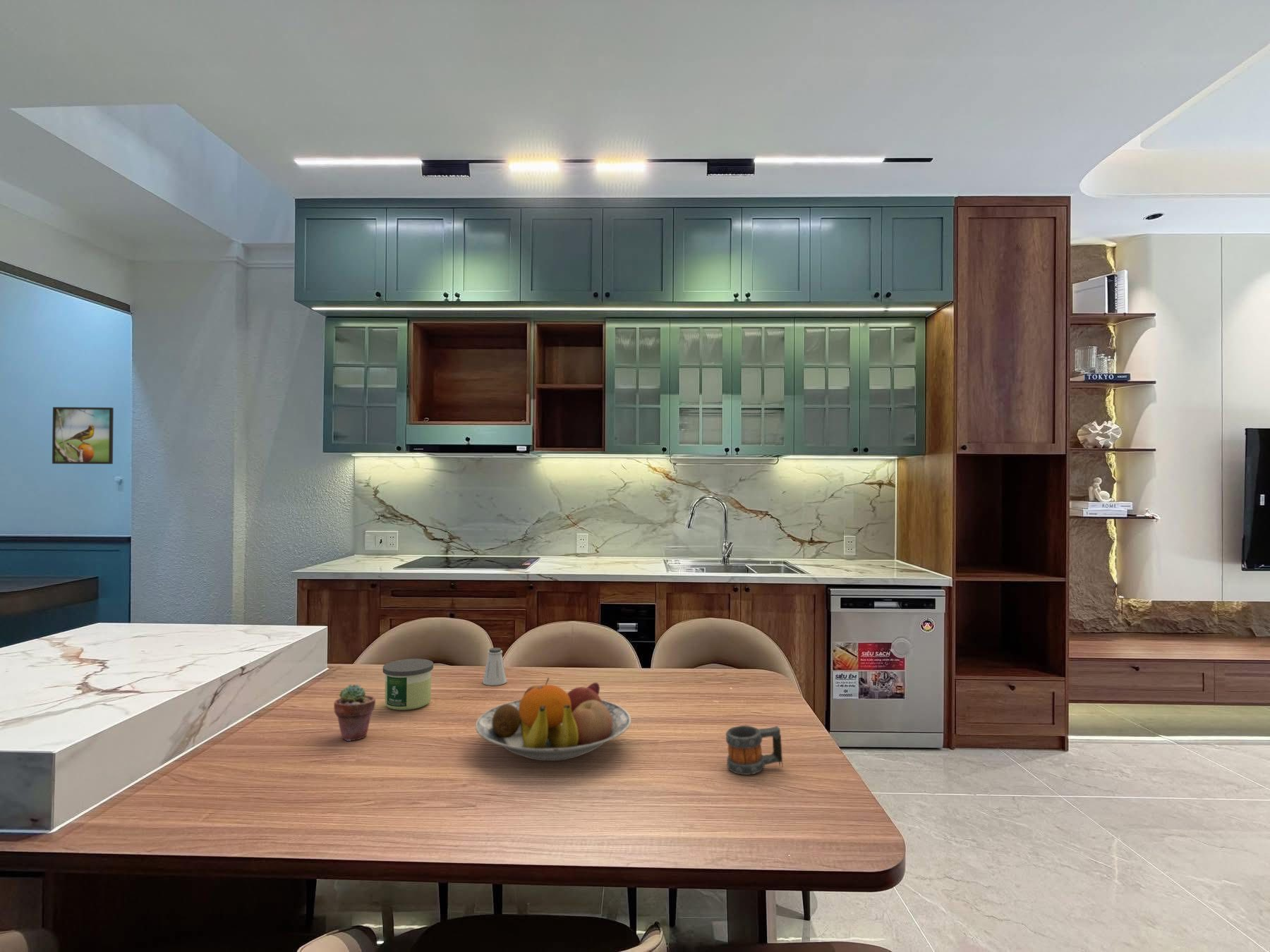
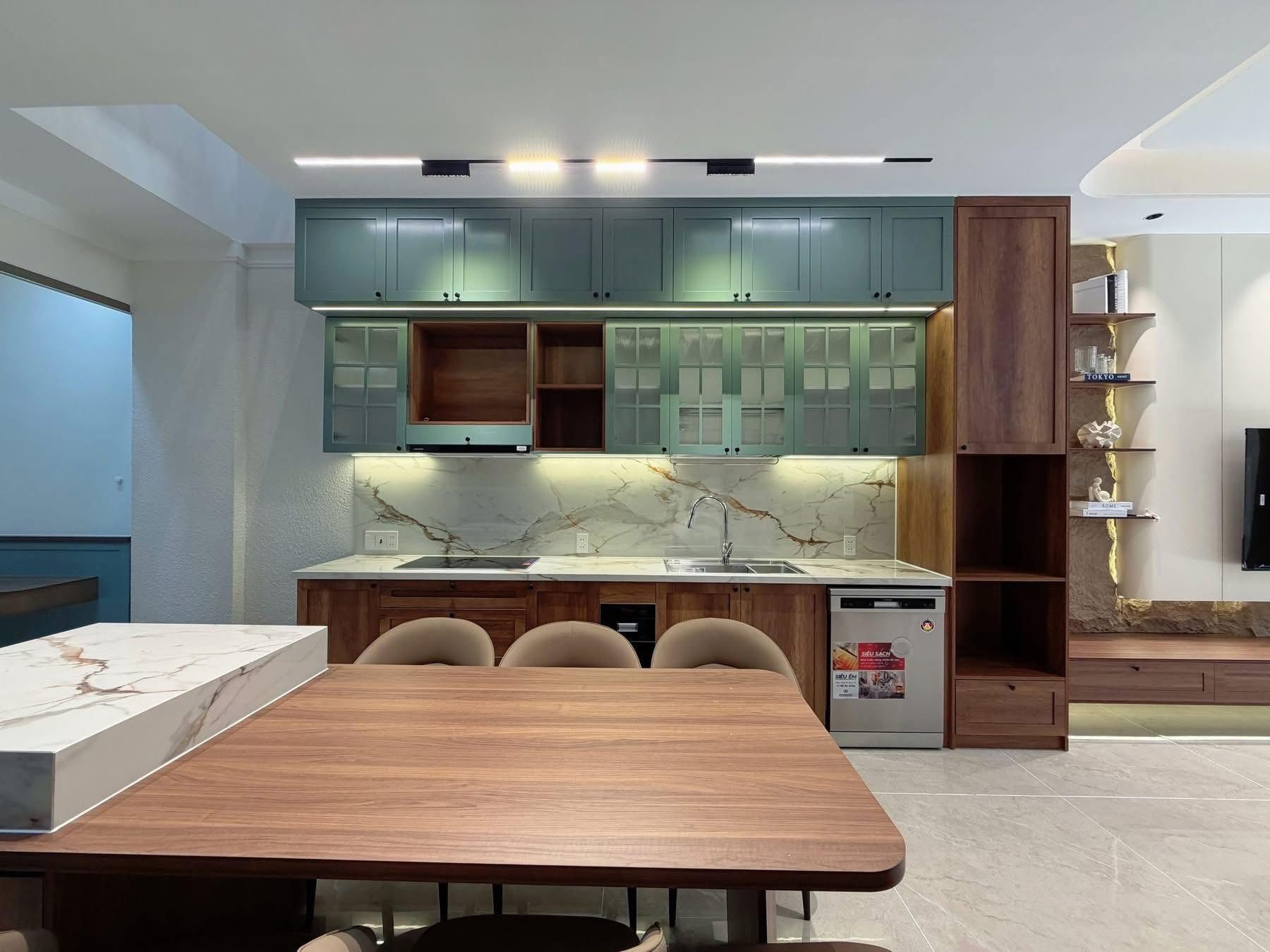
- candle (408, 684)
- fruit bowl (554, 713)
- potted succulent (354, 710)
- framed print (83, 435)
- mug (754, 747)
- saltshaker (495, 665)
